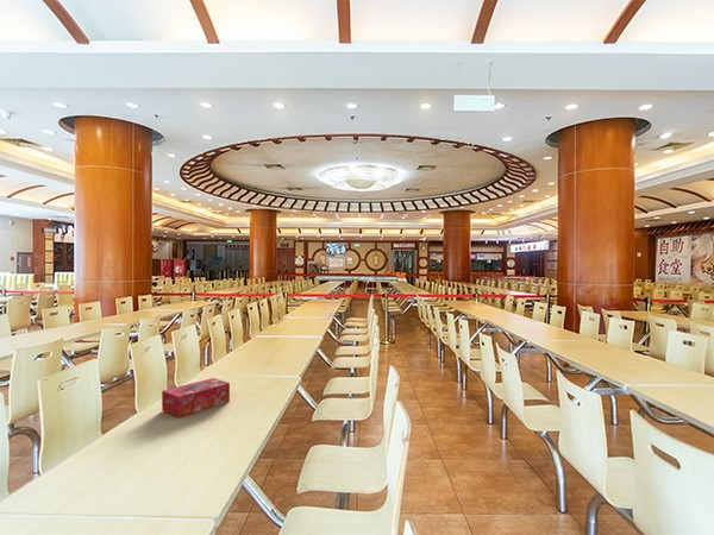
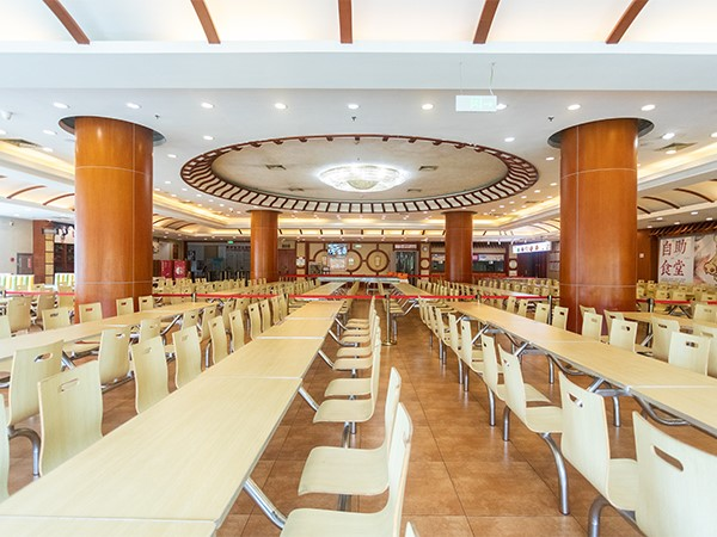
- tissue box (196, 396)
